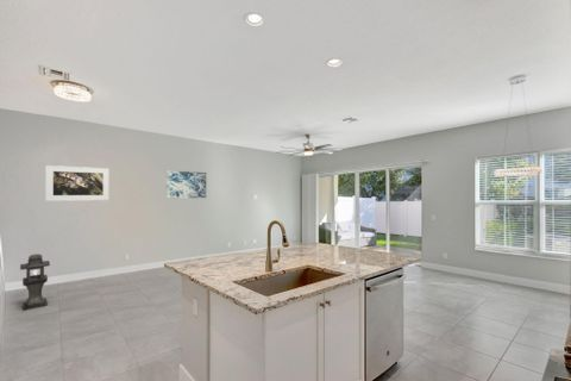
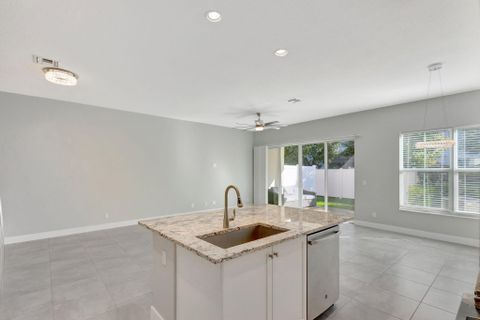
- lantern (34, 280)
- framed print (79, 183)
- wall art (187, 185)
